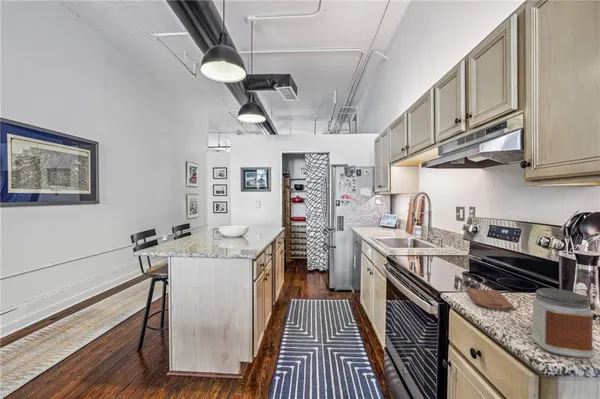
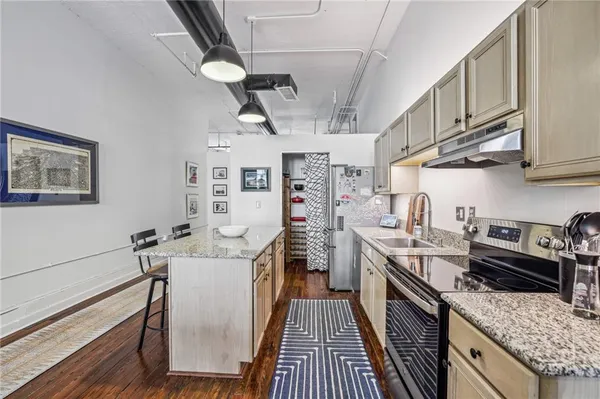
- jar (560, 319)
- cutting board (488, 298)
